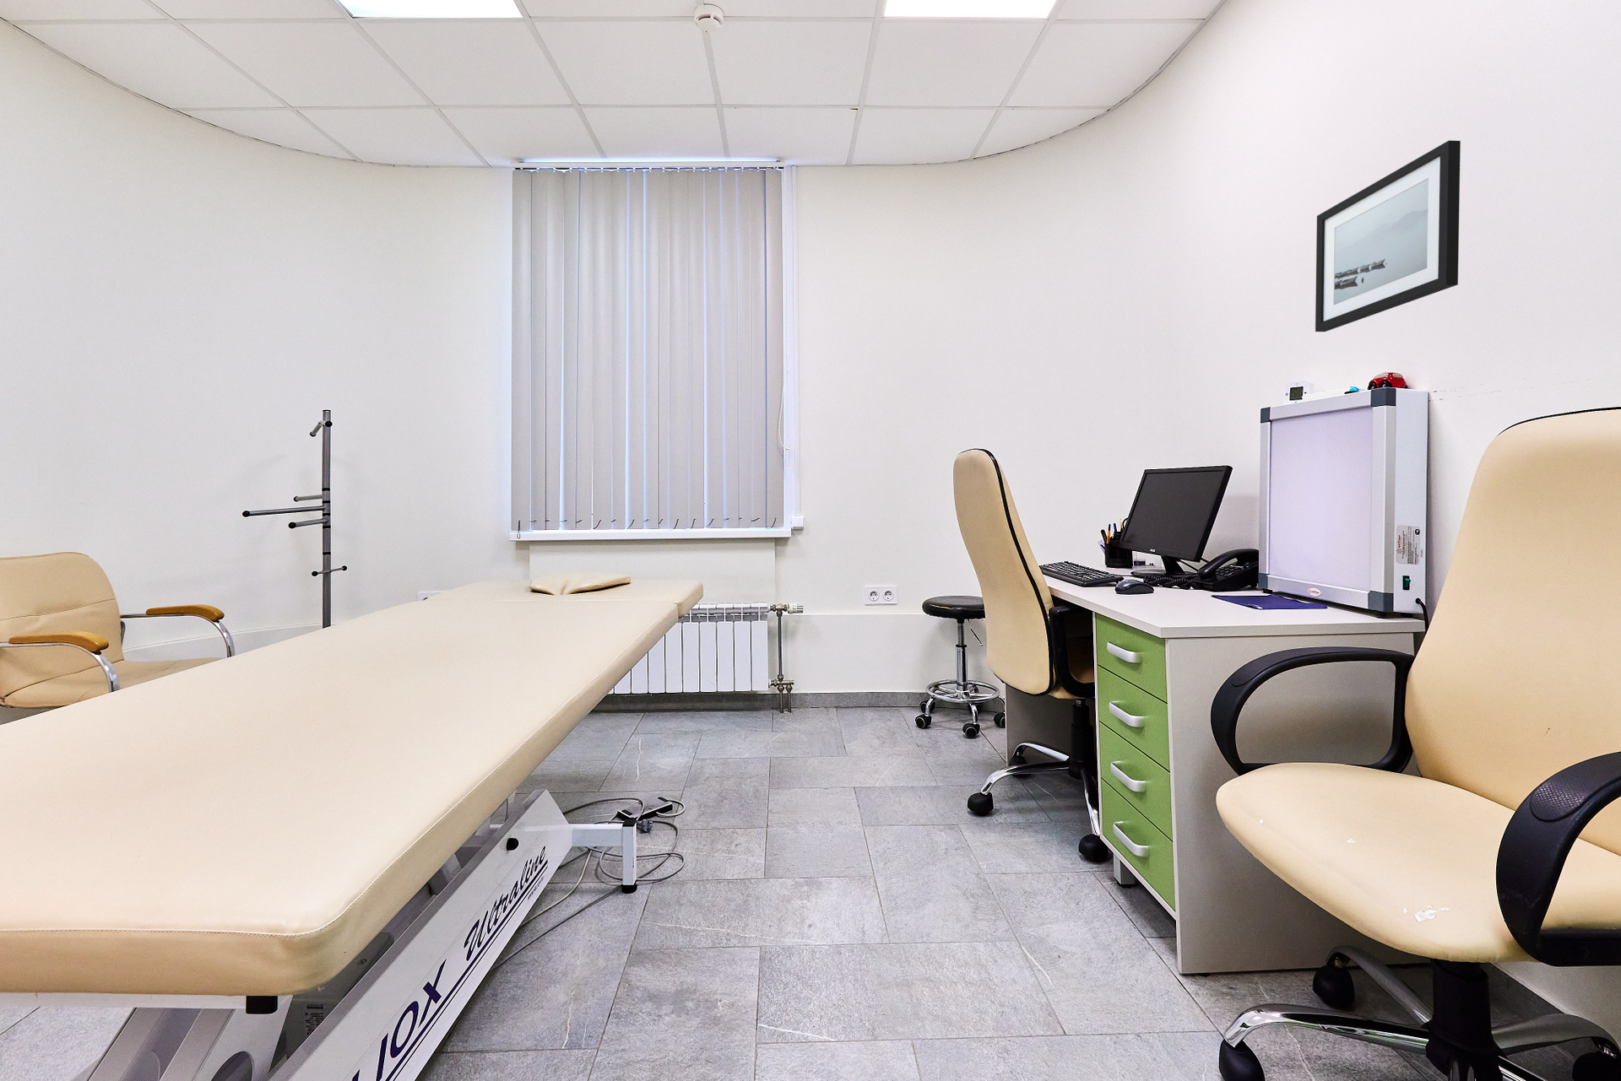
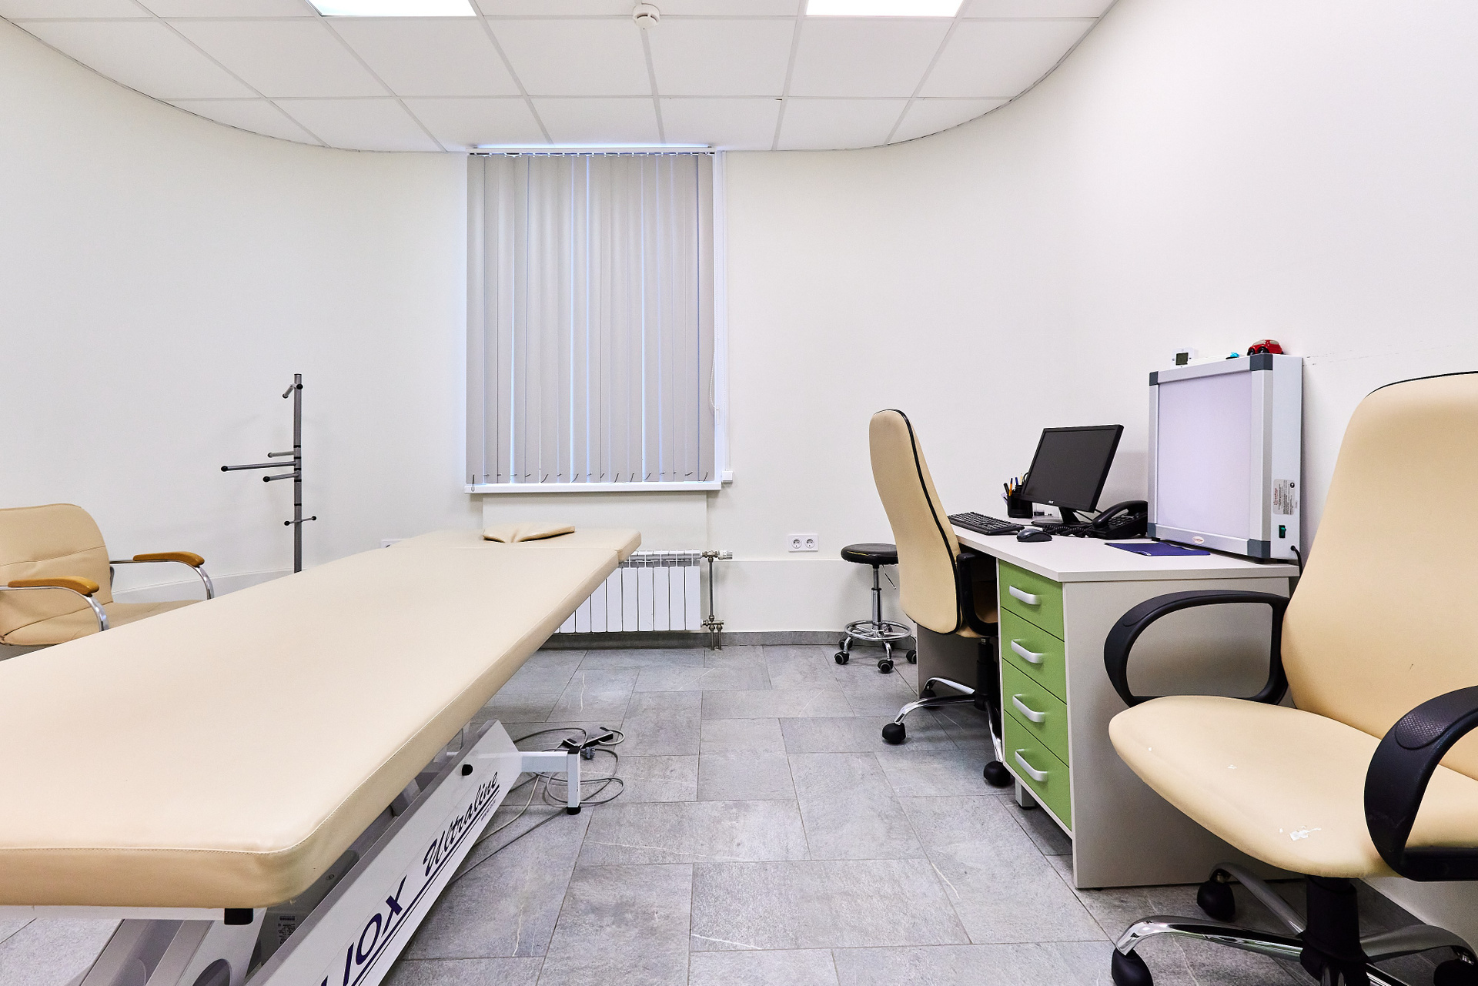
- wall art (1380, 246)
